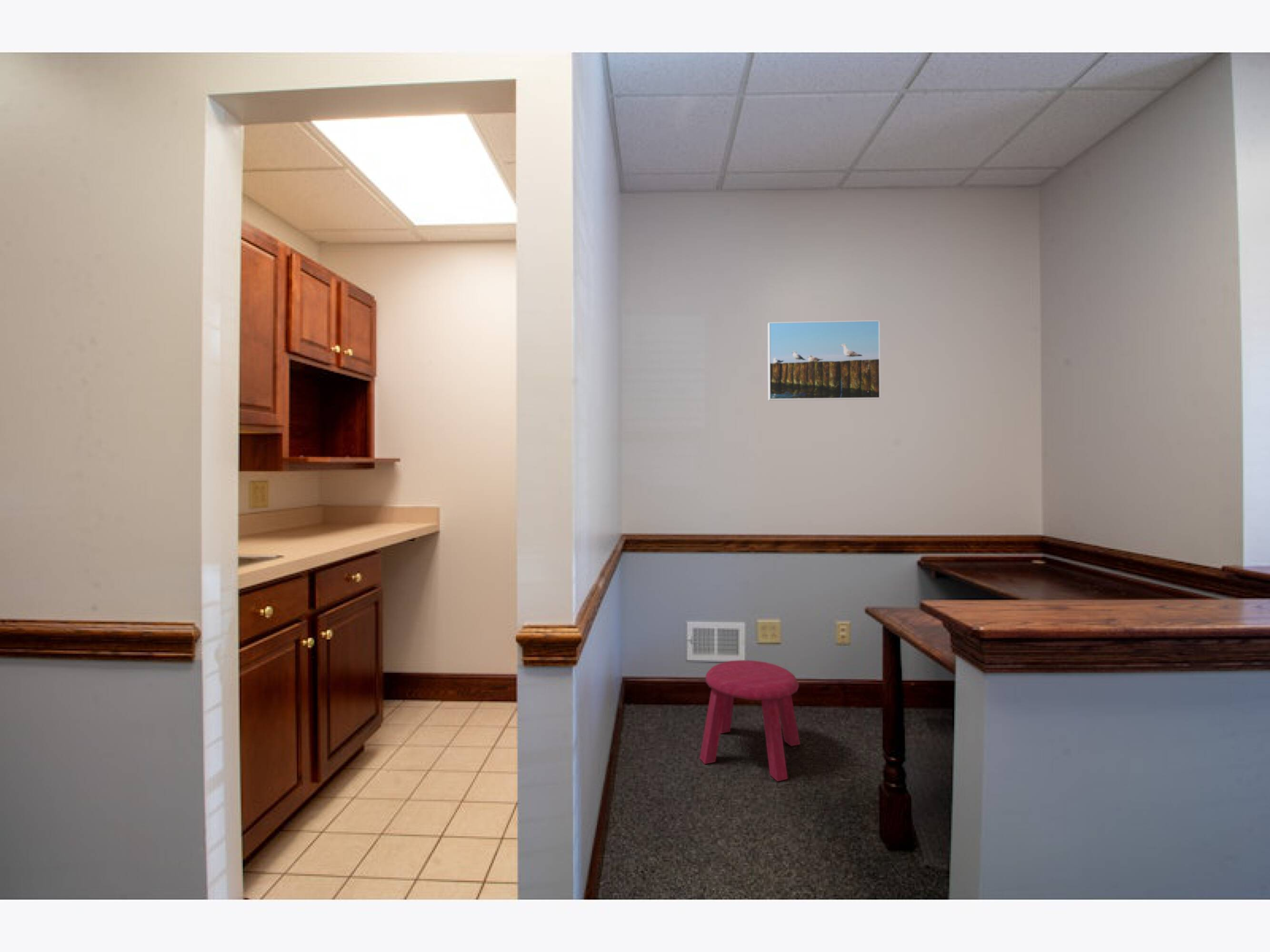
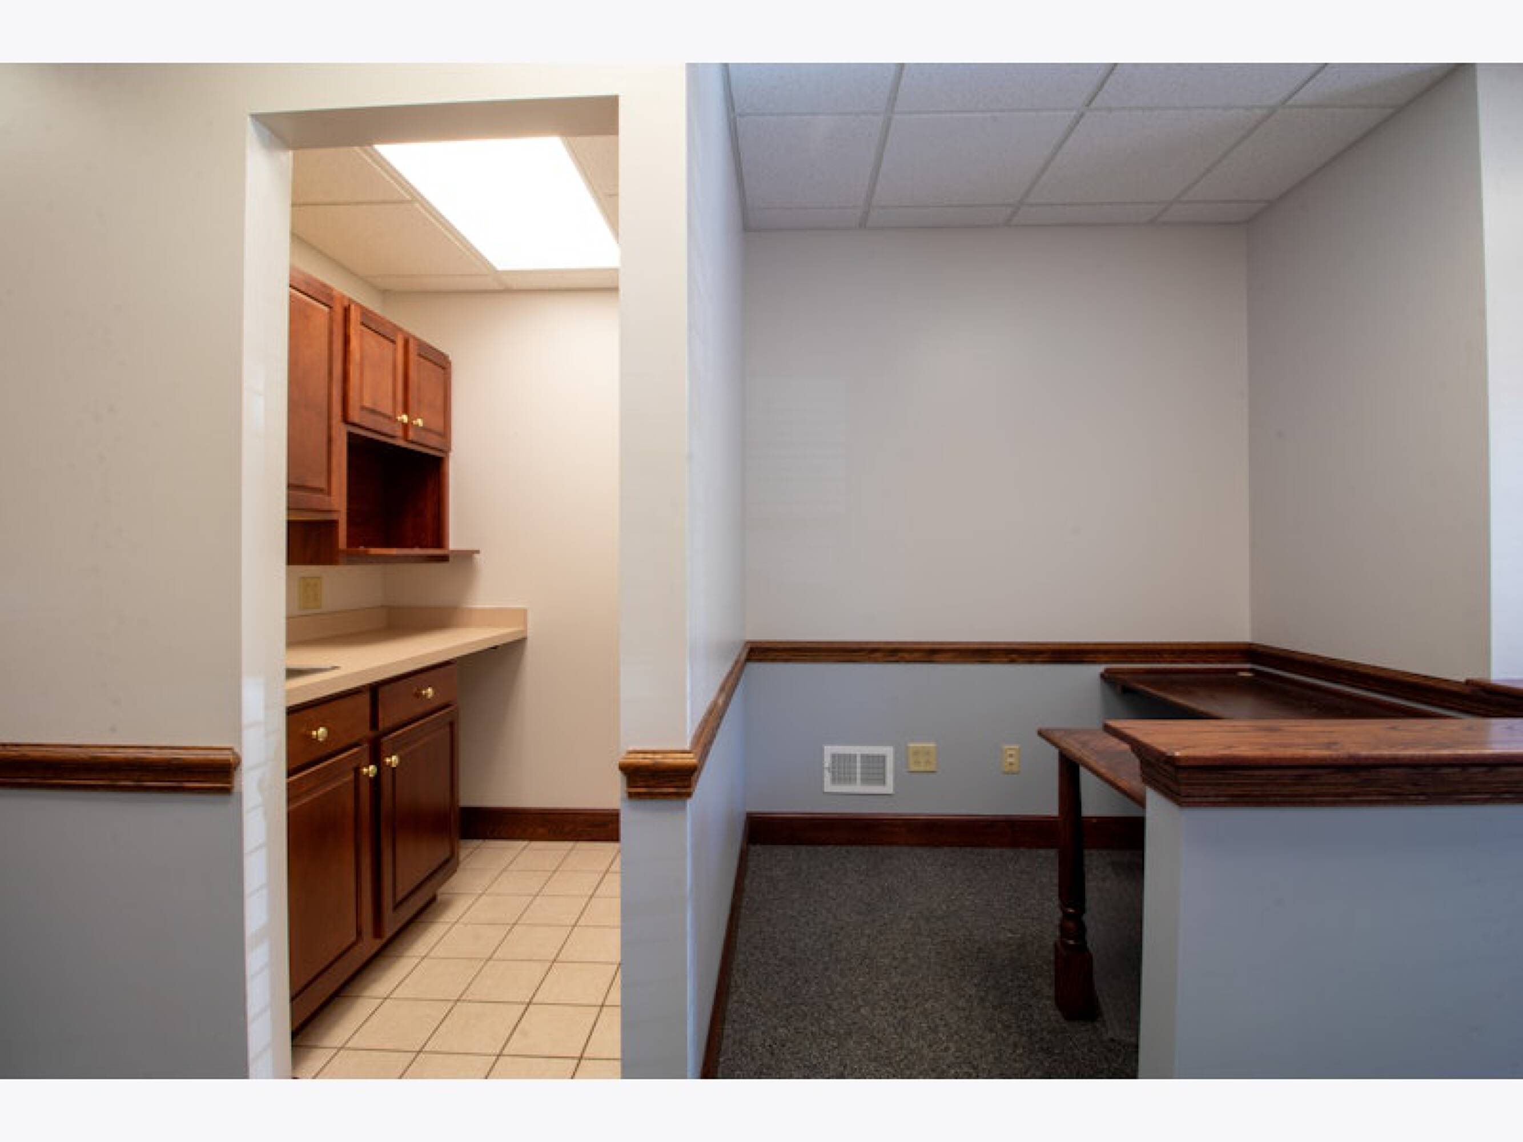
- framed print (823, 361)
- stool (762, 711)
